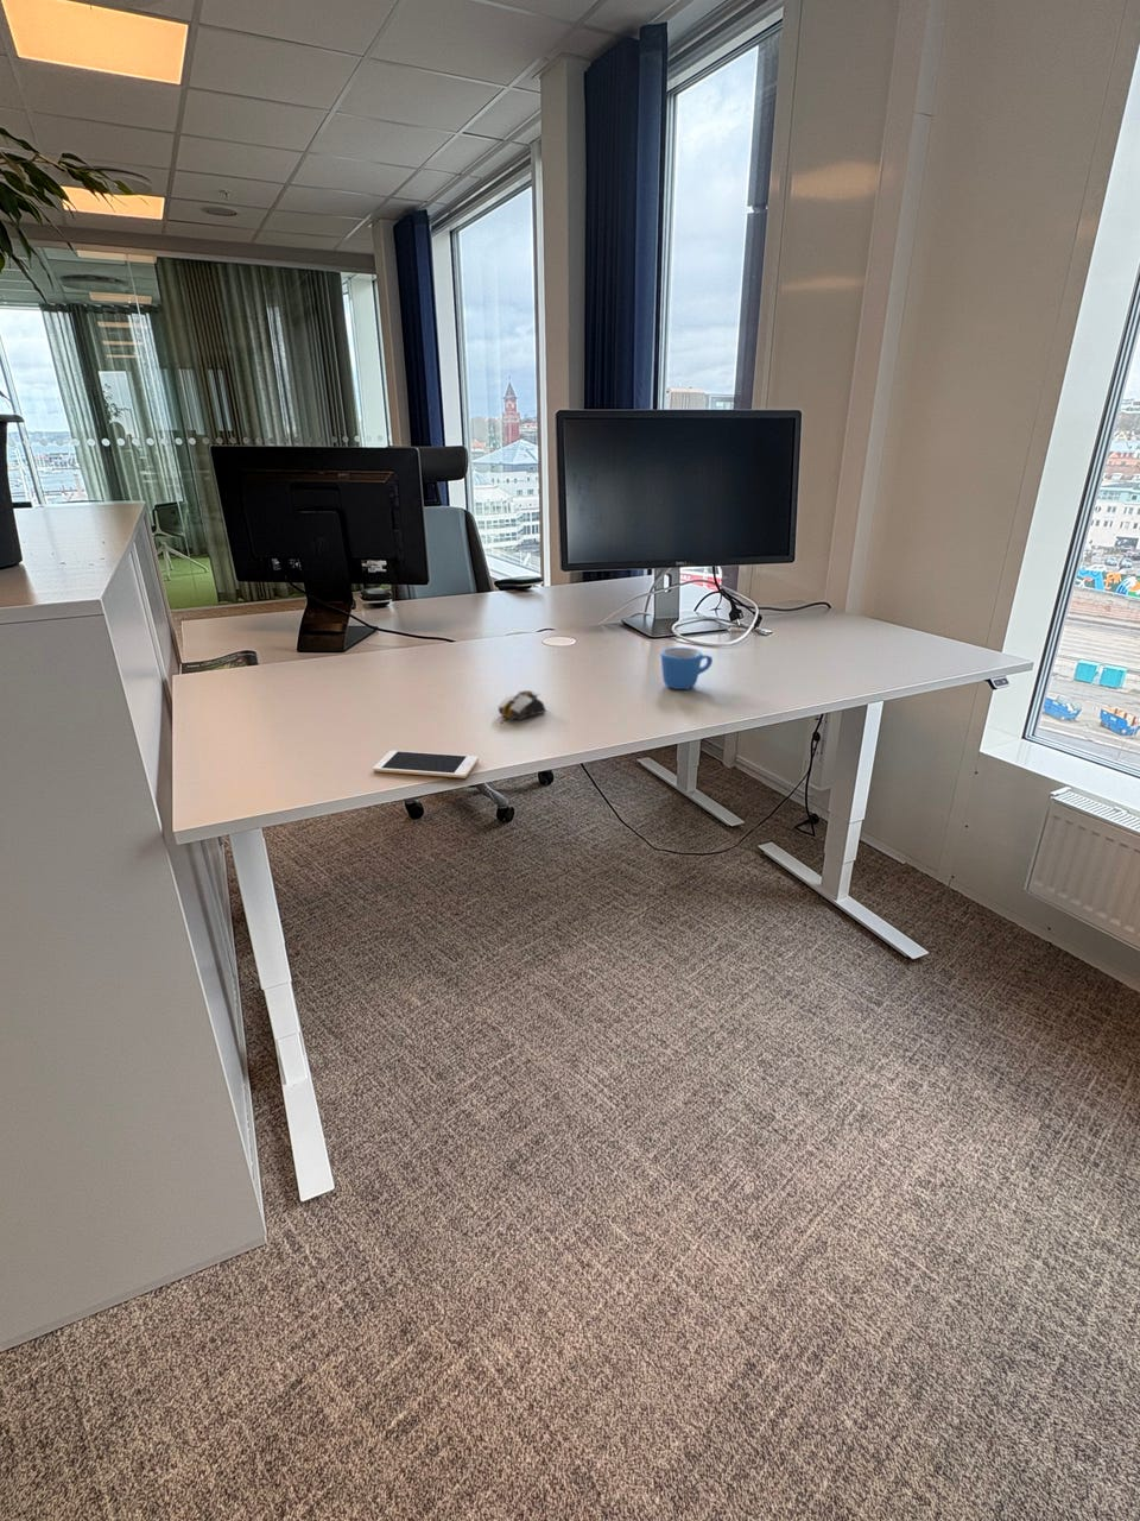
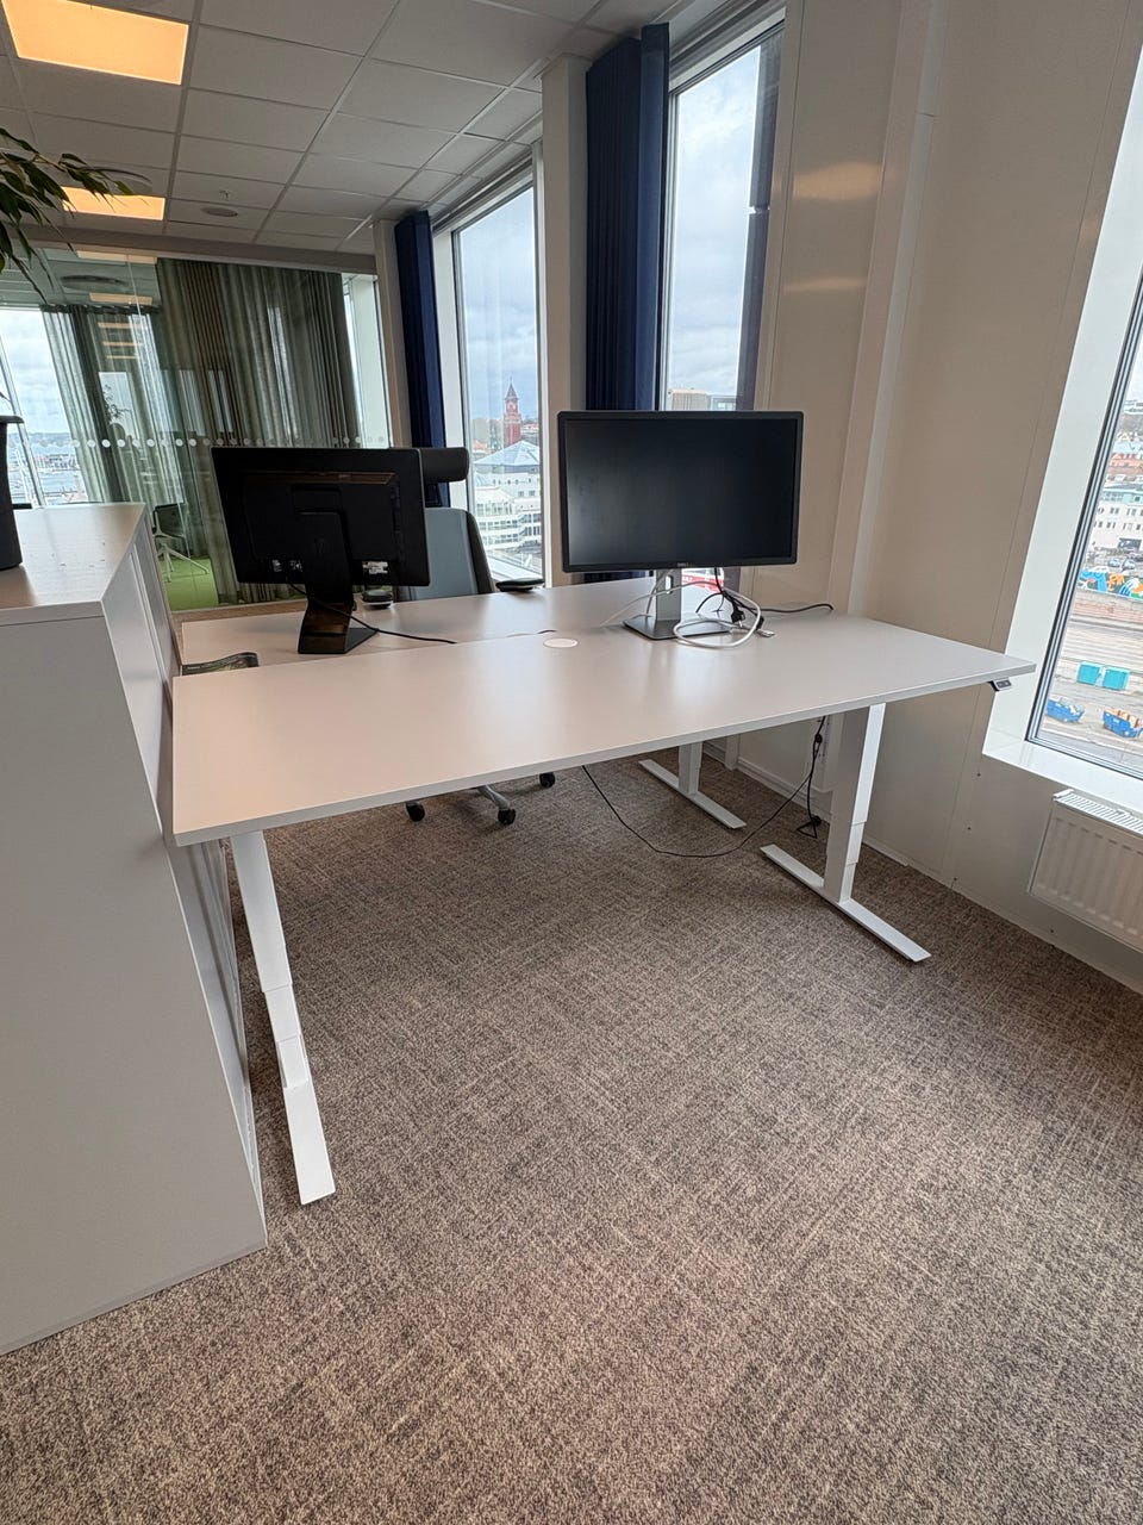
- cell phone (426, 763)
- mug (686, 668)
- computer mouse (519, 705)
